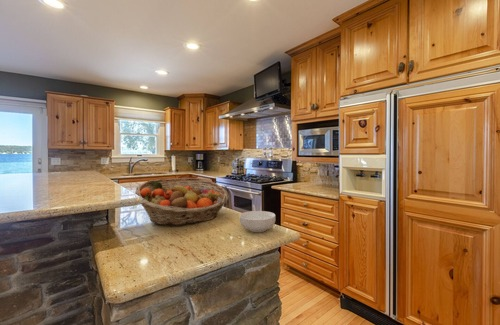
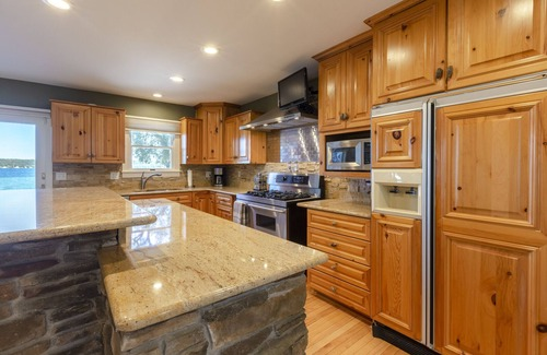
- cereal bowl (257, 222)
- fruit basket (184, 198)
